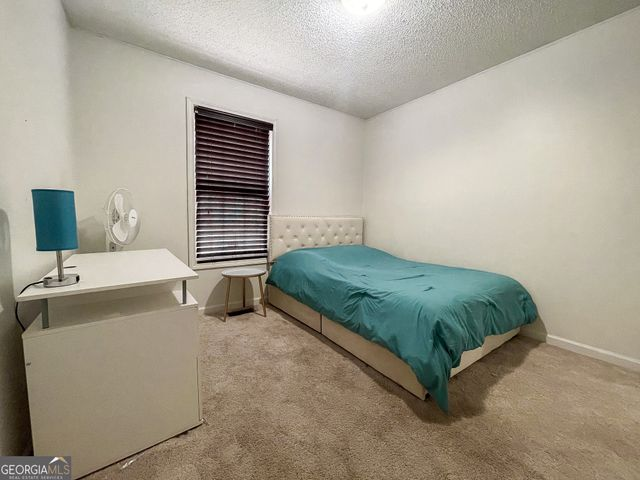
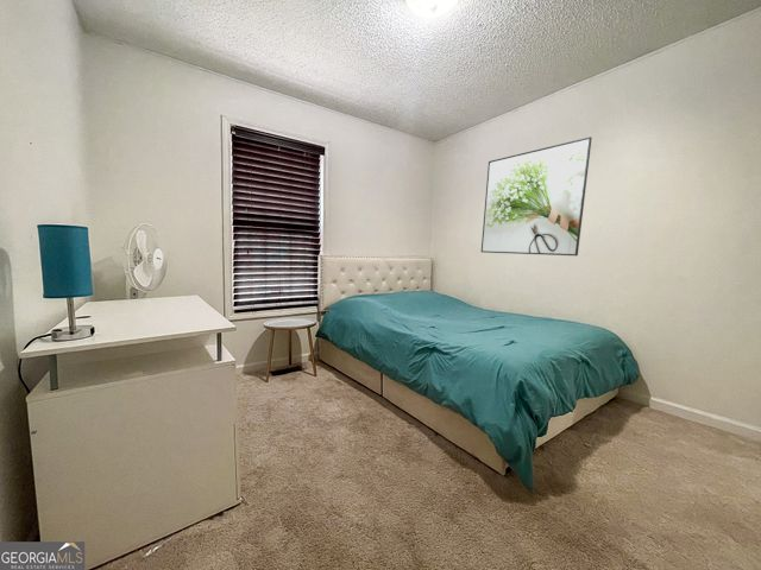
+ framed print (528, 203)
